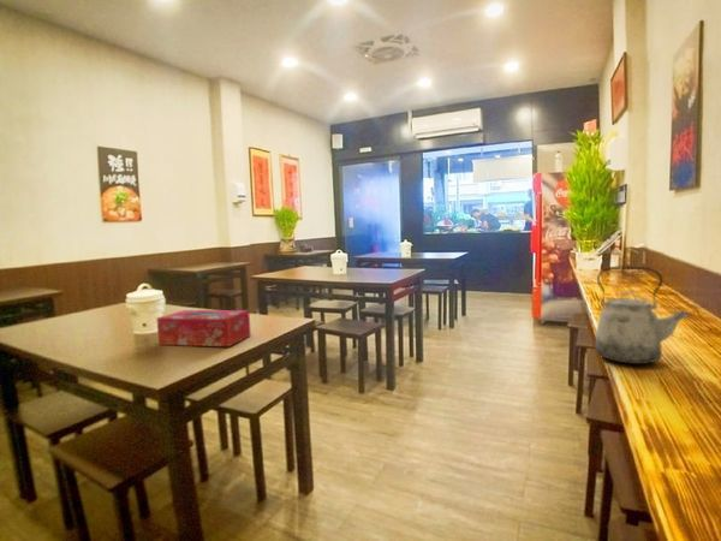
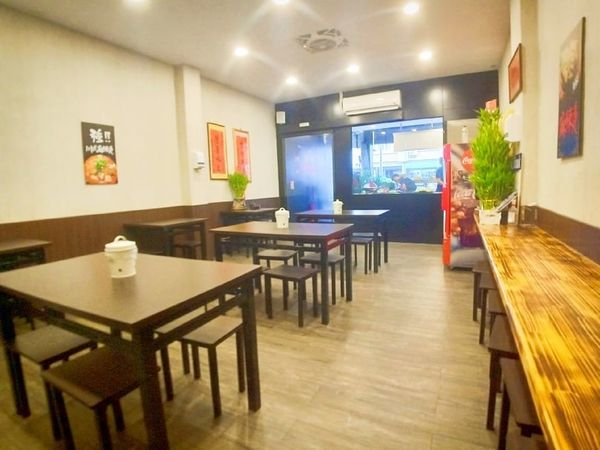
- kettle (640, 314)
- tissue box (204, 327)
